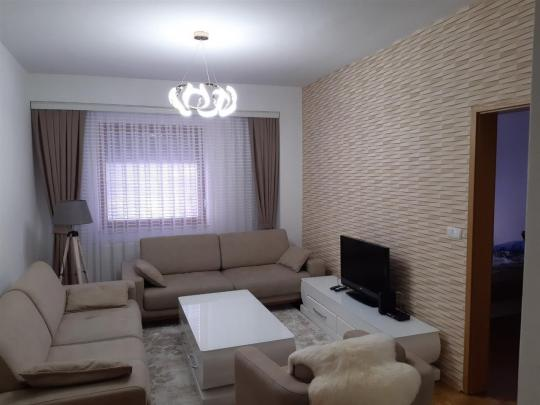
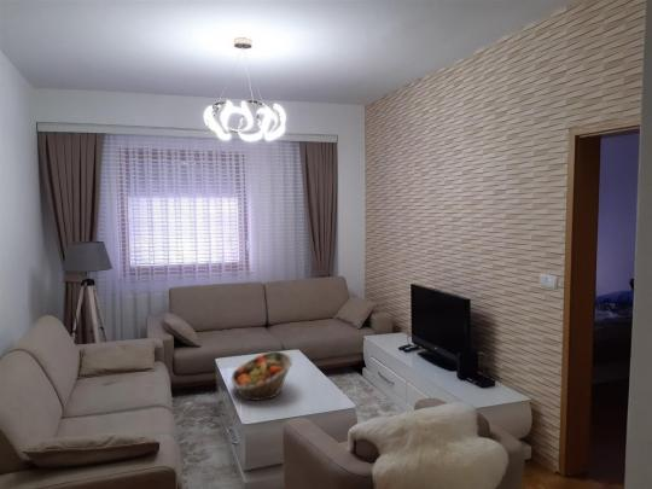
+ fruit basket (262, 374)
